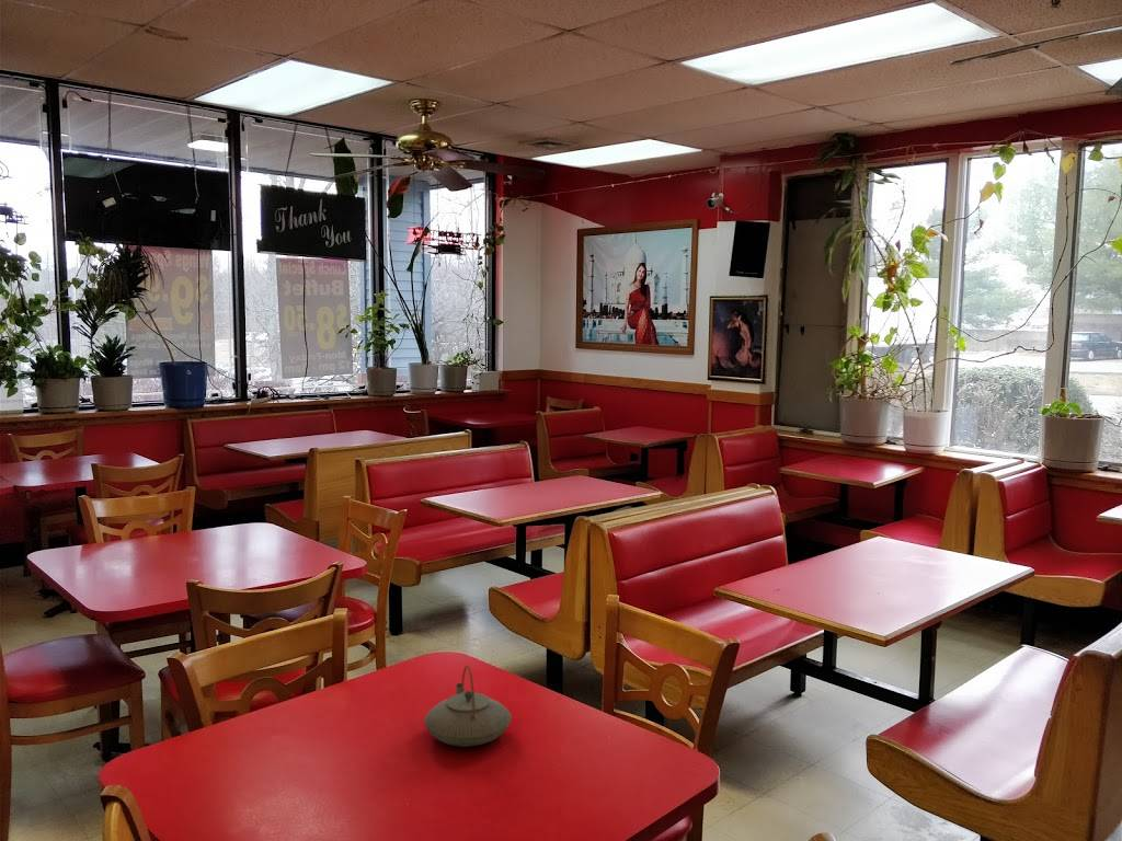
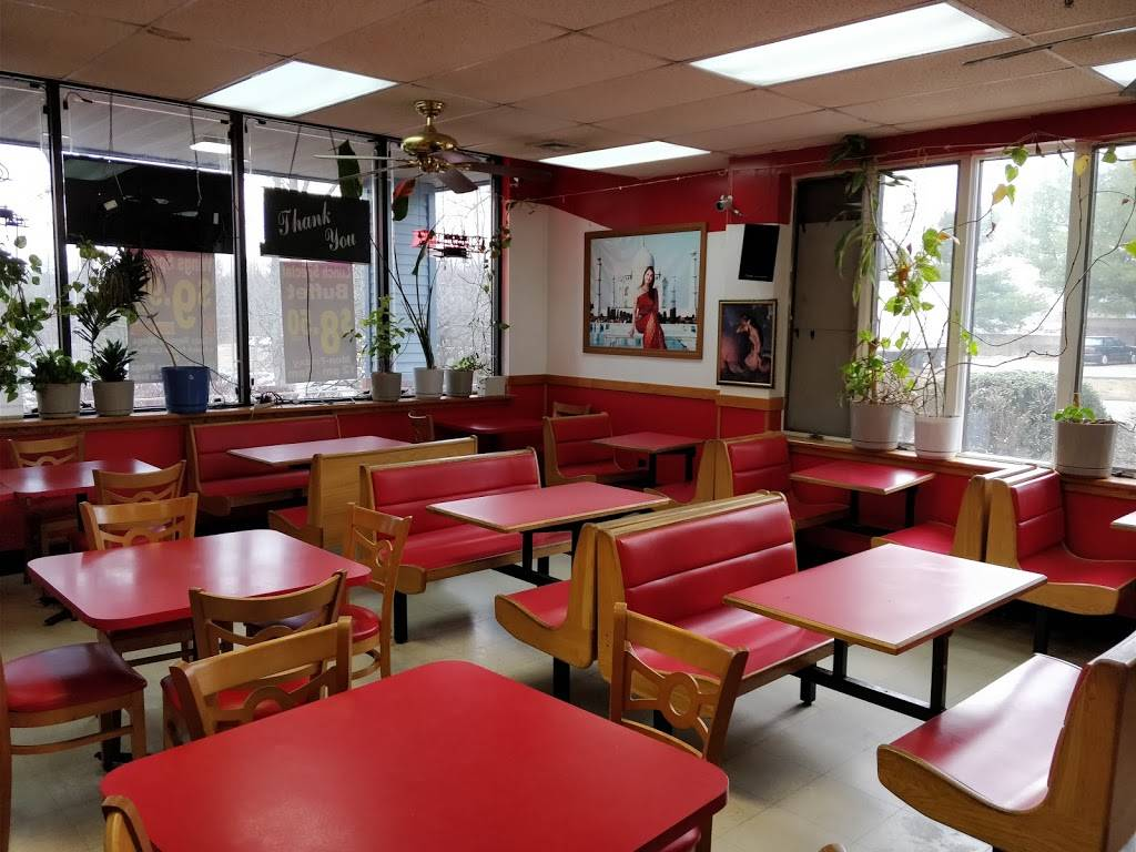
- teapot (467, 698)
